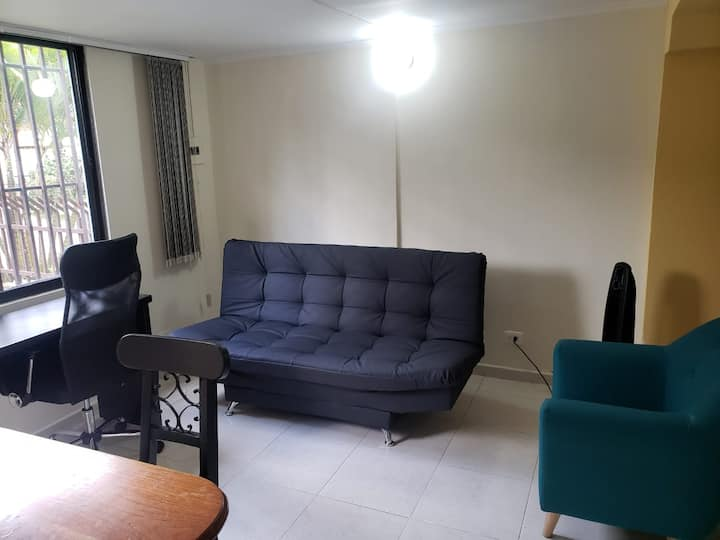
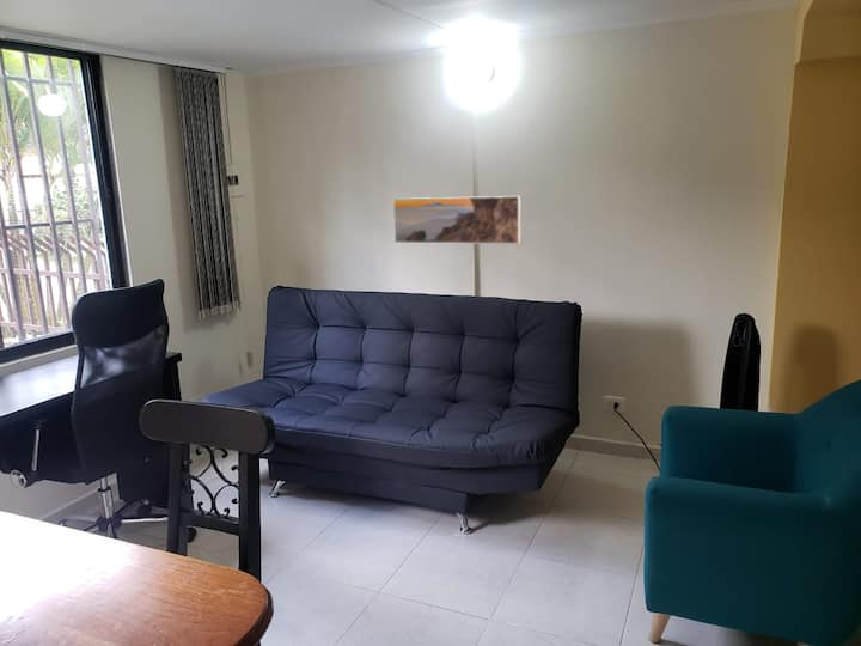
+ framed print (454, 220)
